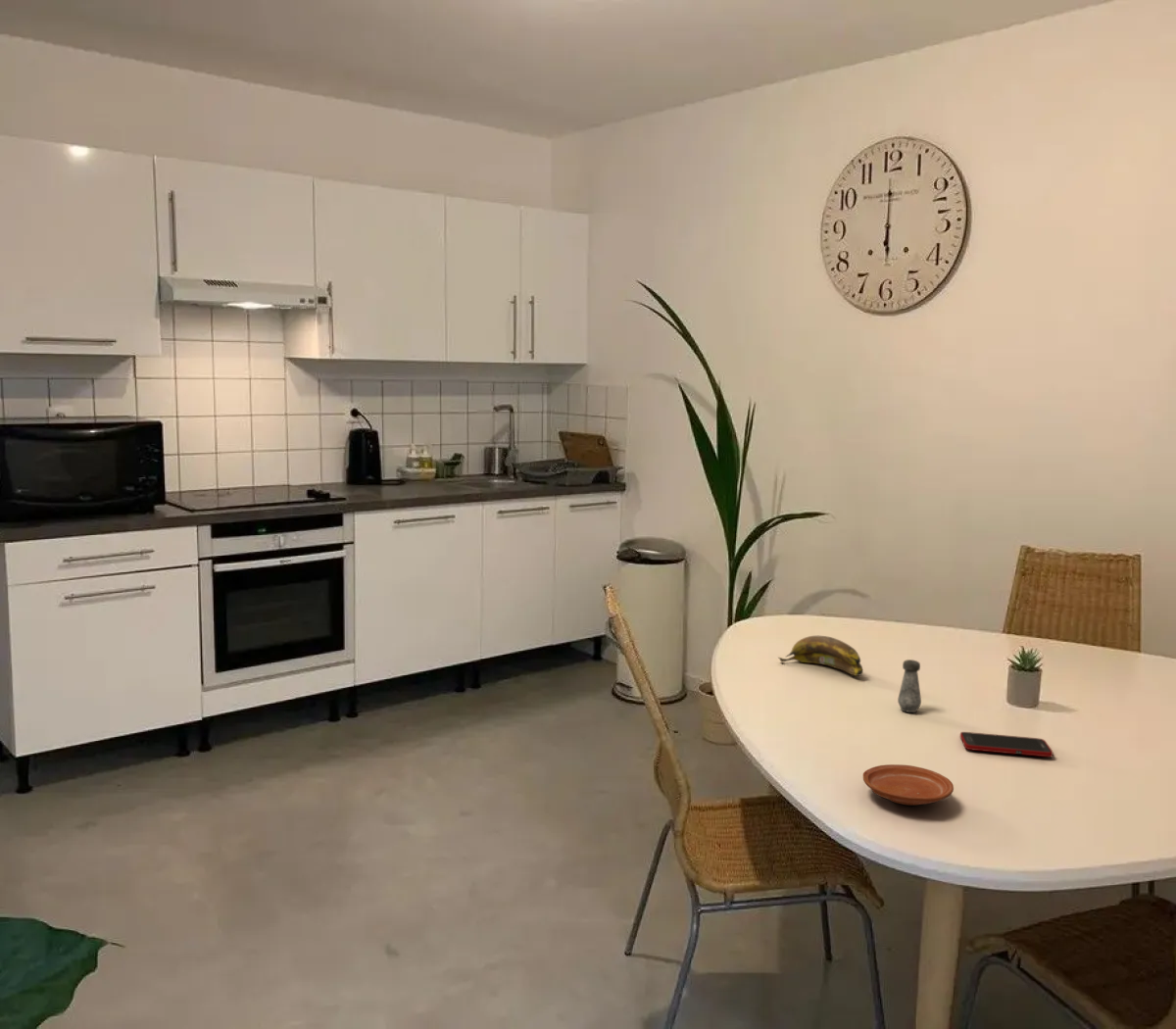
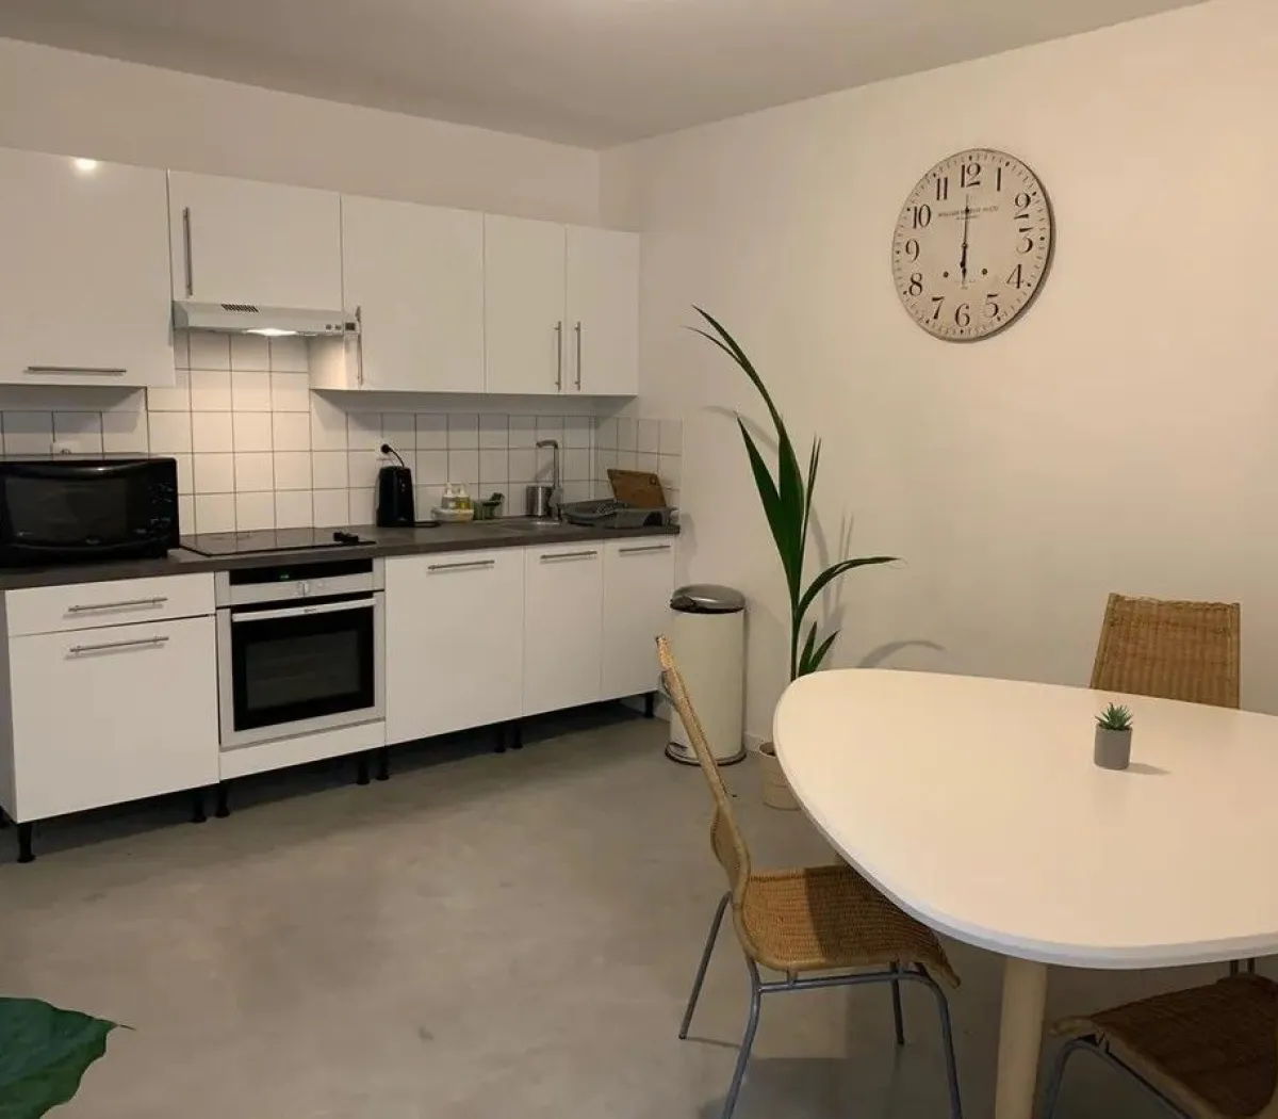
- plate (907, 789)
- banana (821, 653)
- cell phone (1004, 744)
- salt shaker (910, 685)
